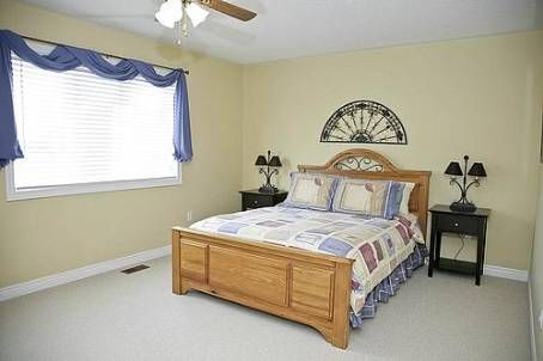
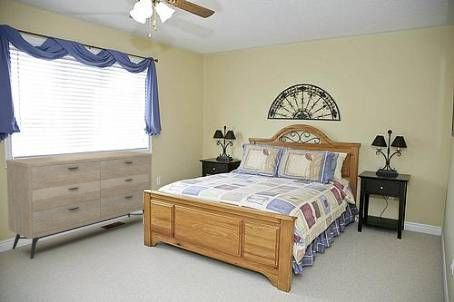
+ dresser (89, 195)
